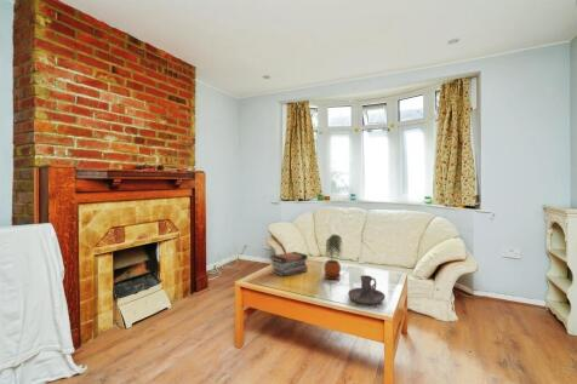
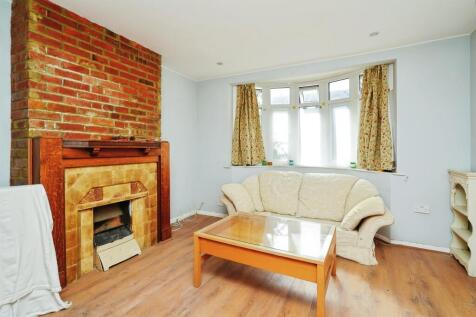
- candle holder (367, 287)
- book stack (288, 263)
- potted plant (331, 256)
